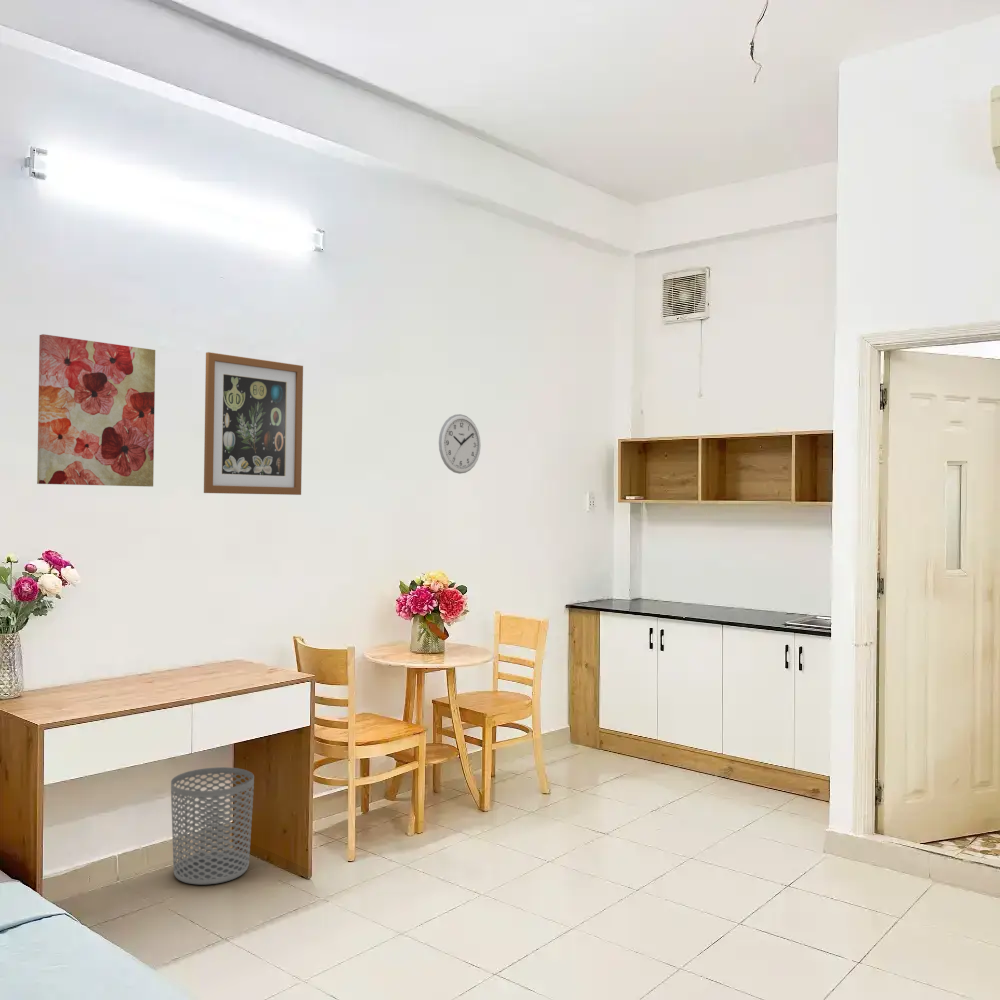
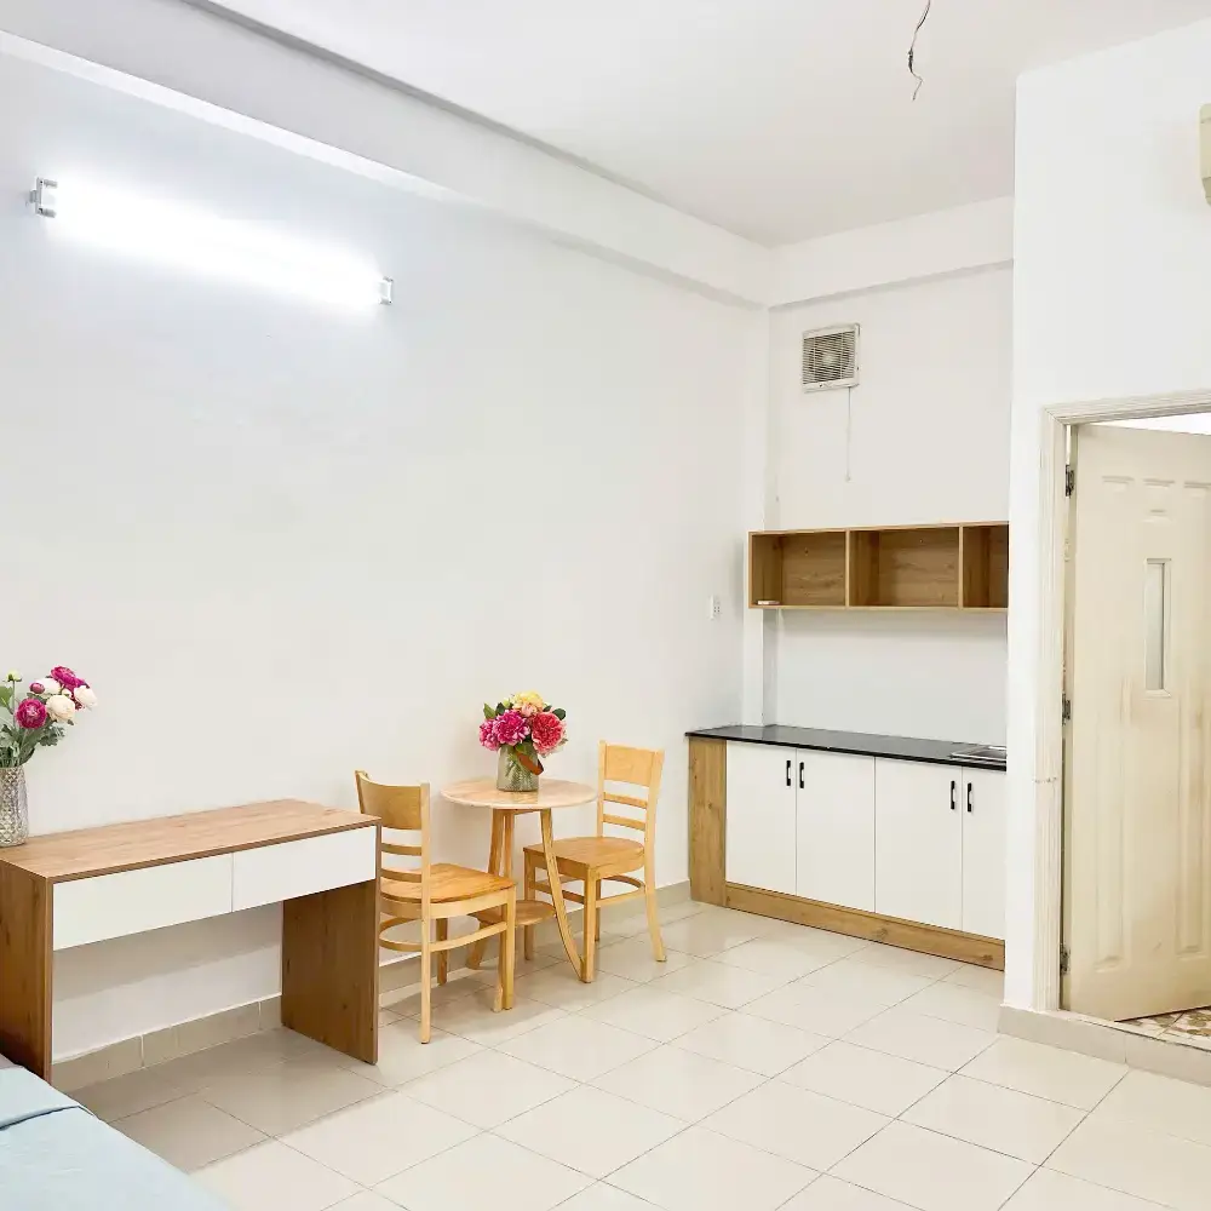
- waste bin (212, 825)
- wall clock (461, 443)
- wall art (98, 413)
- wall art (255, 426)
